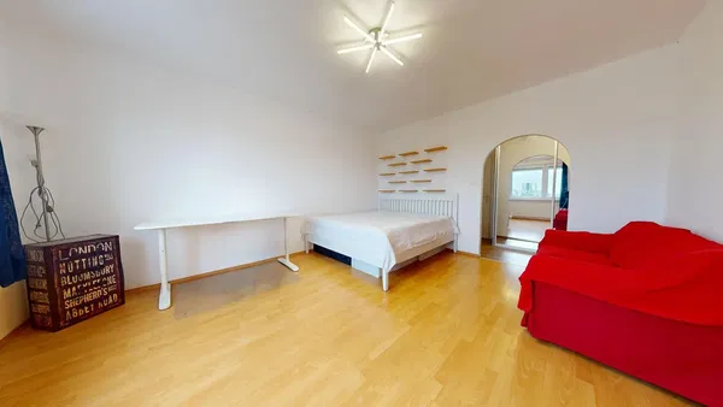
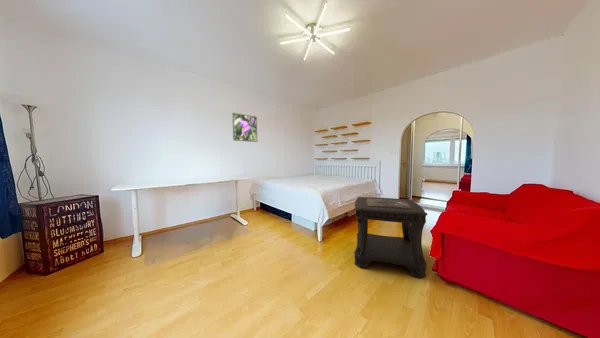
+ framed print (245, 128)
+ side table (385, 236)
